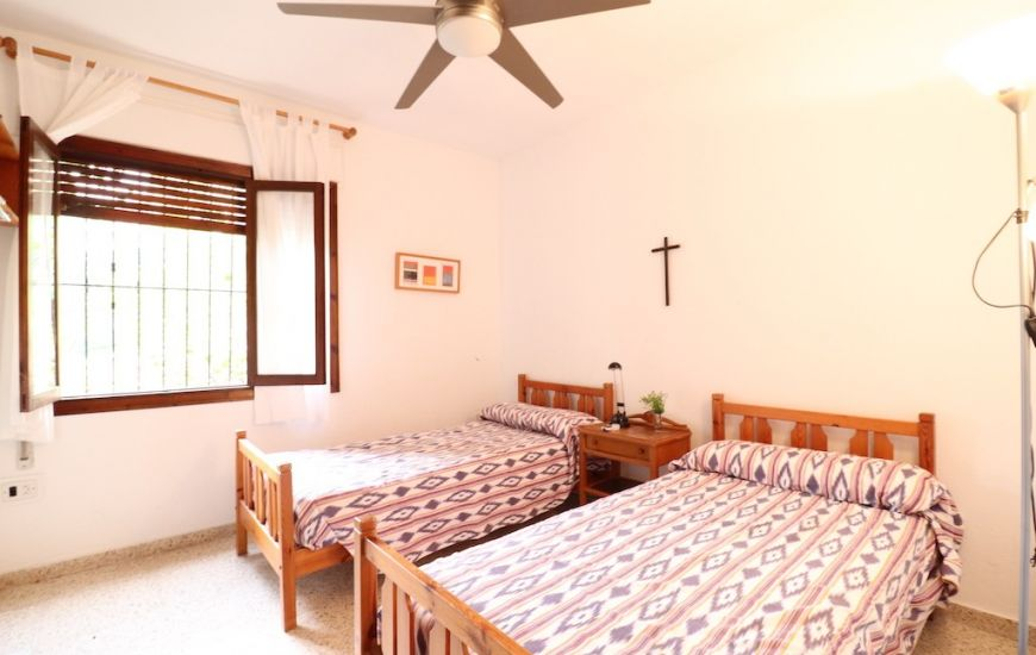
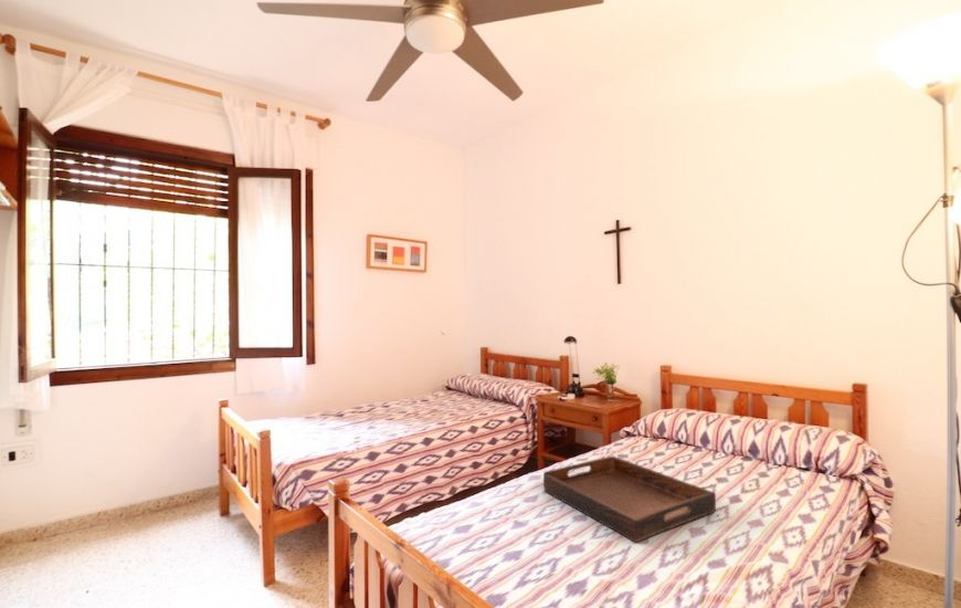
+ serving tray (622, 491)
